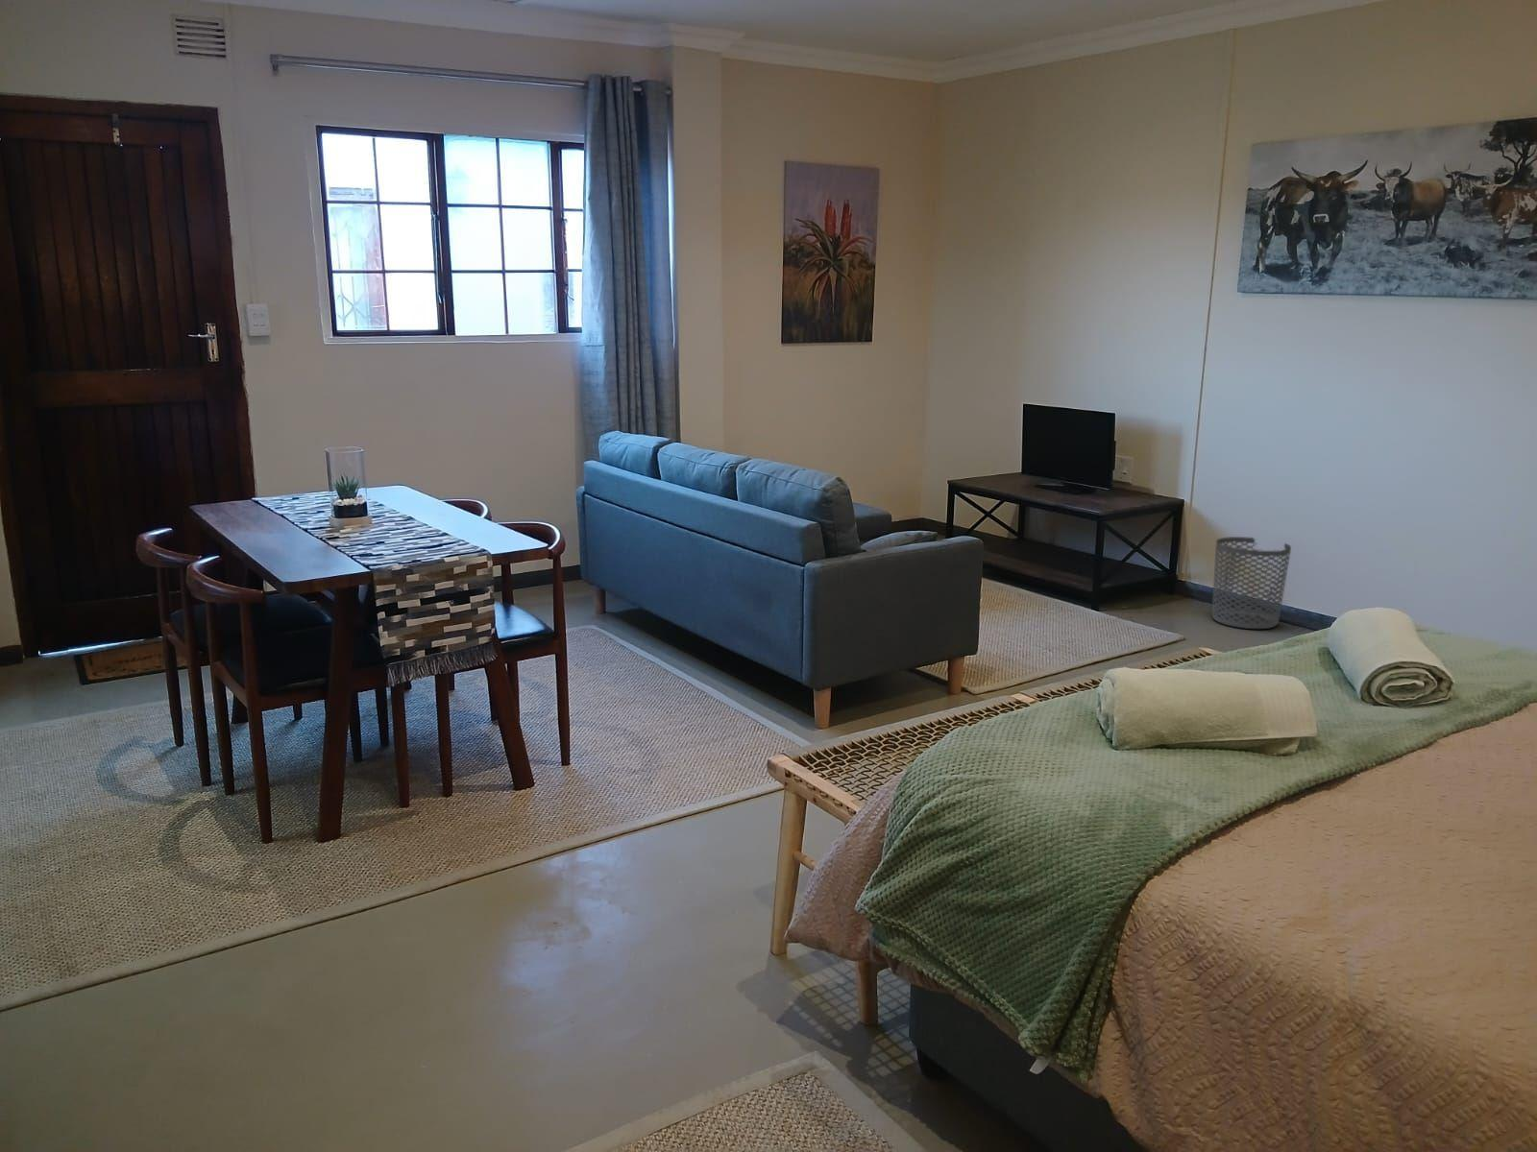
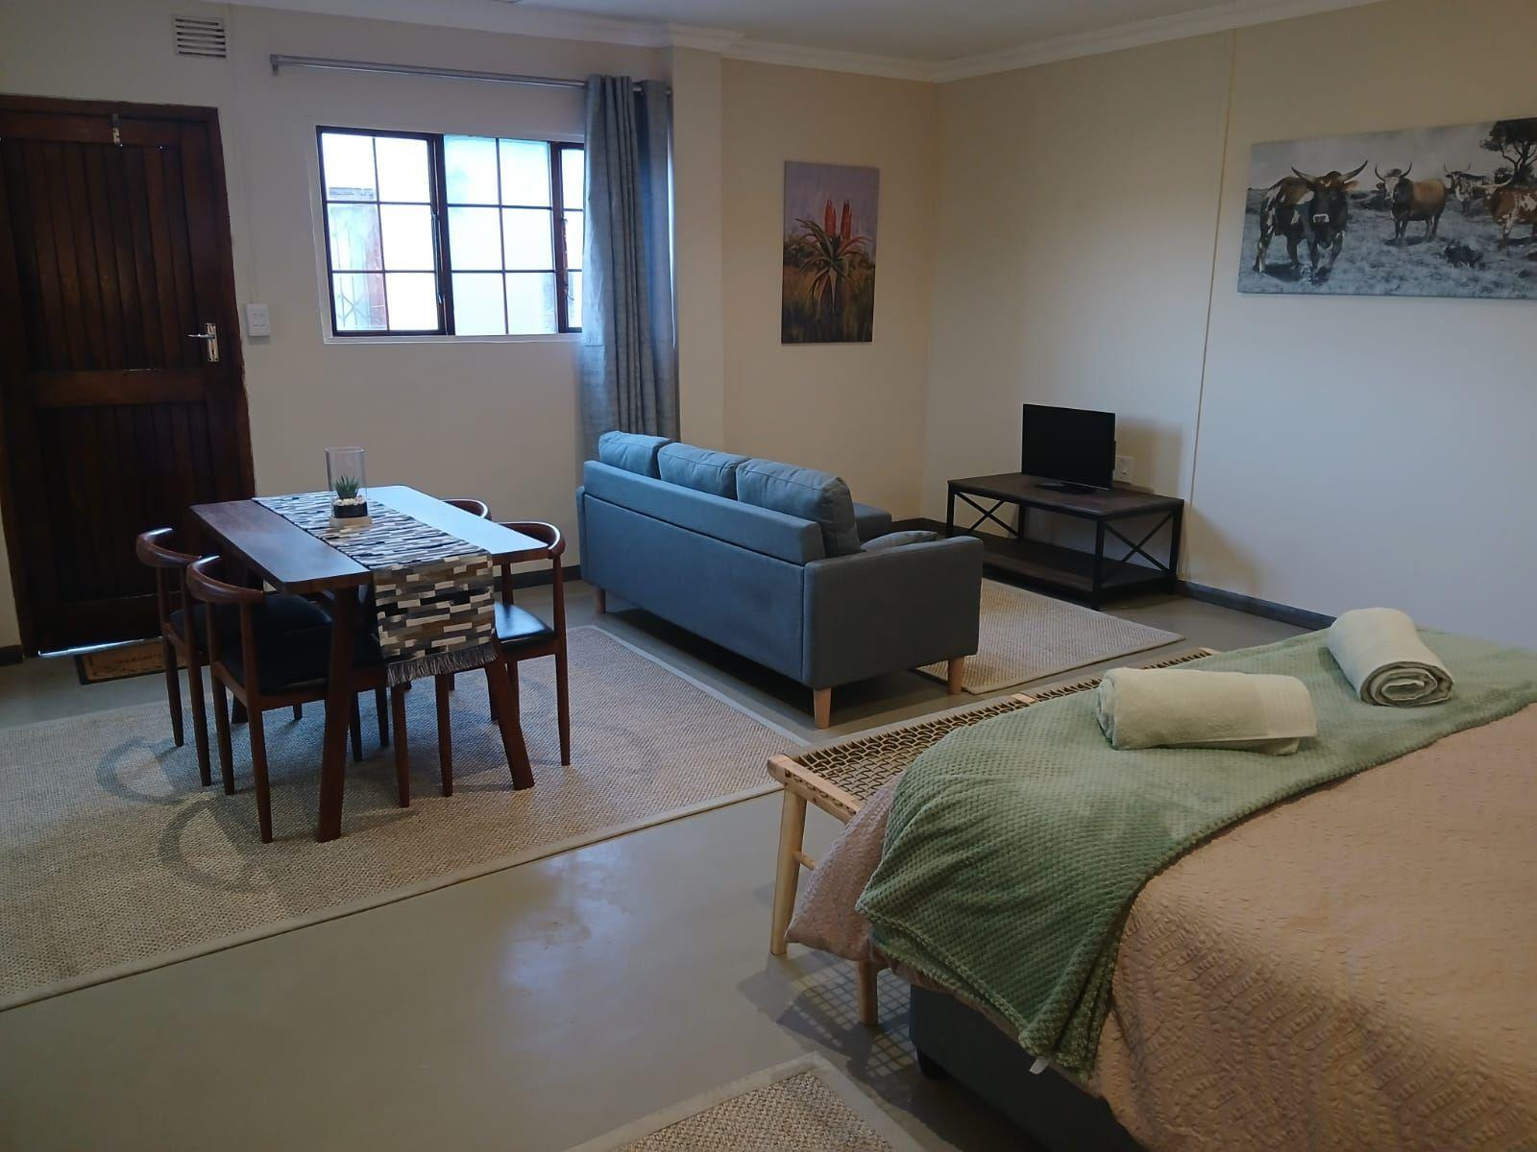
- waste bin (1249, 583)
